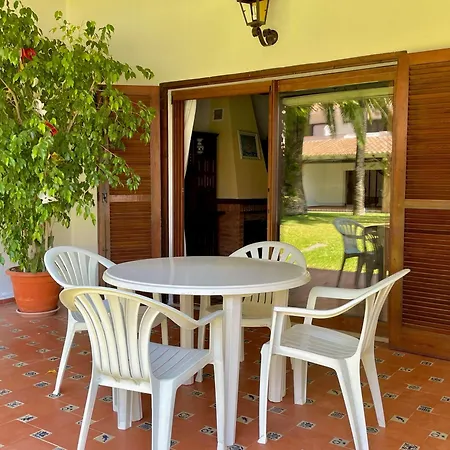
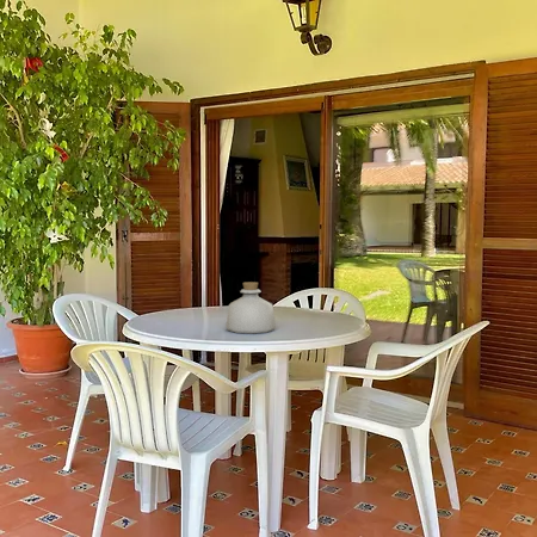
+ bottle (251, 305)
